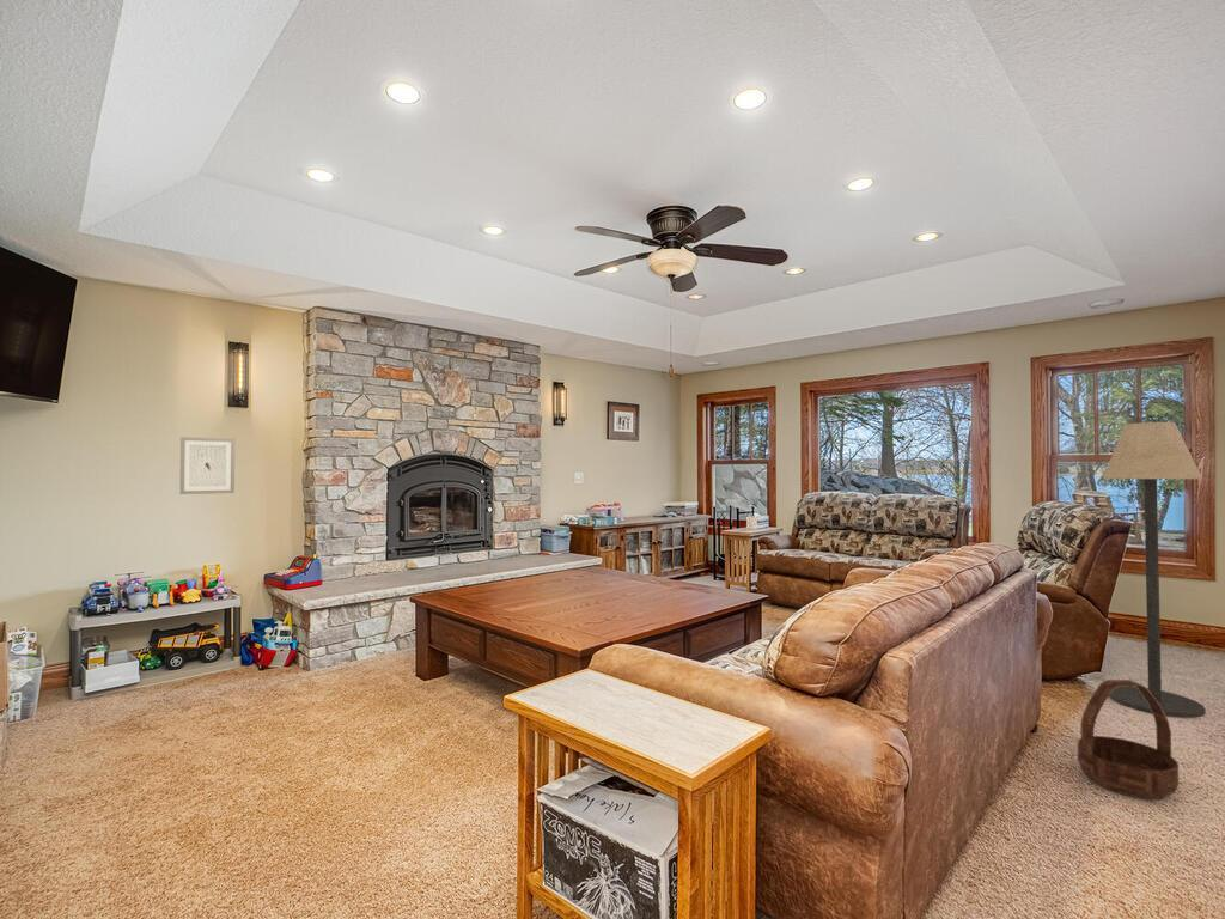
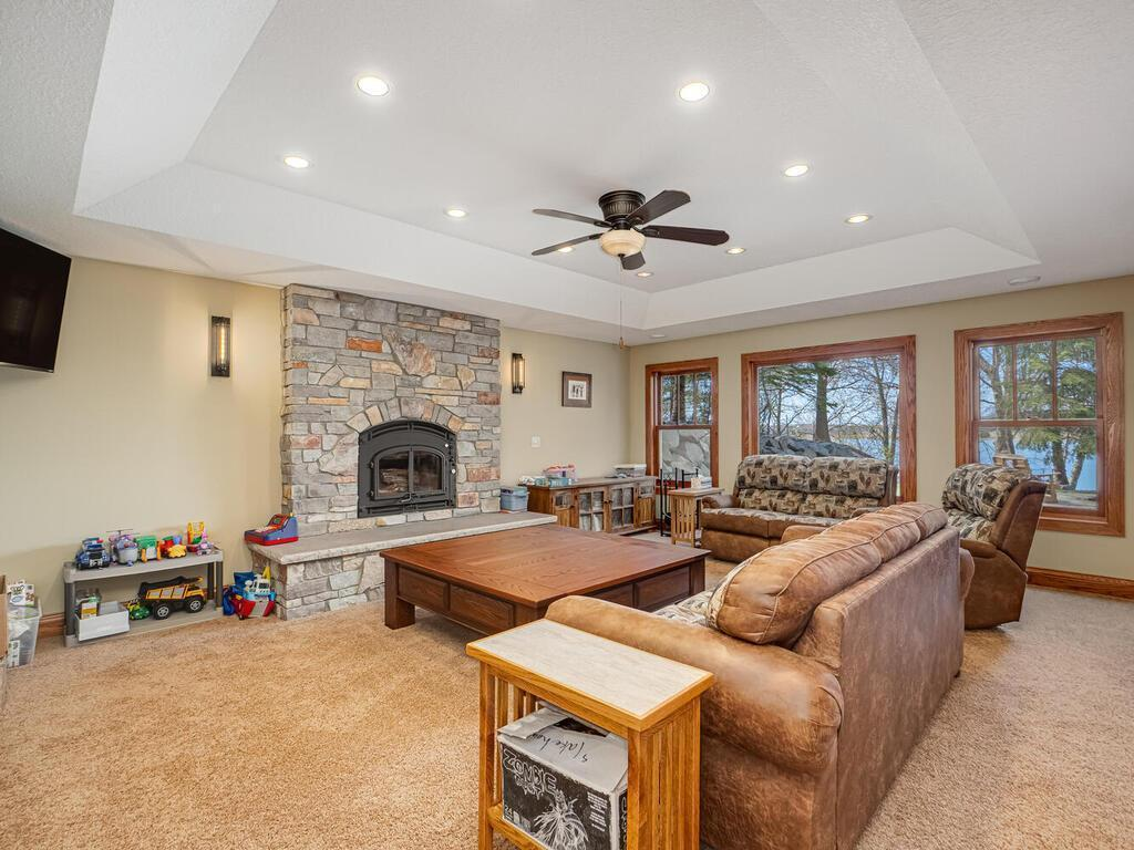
- basket (1121, 738)
- wall art (207, 465)
- floor lamp (1152, 562)
